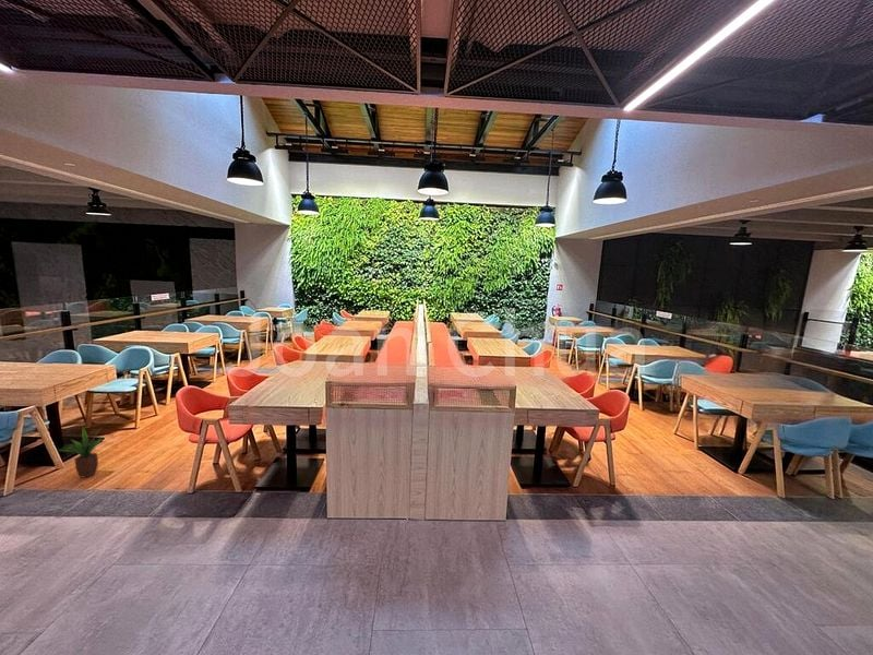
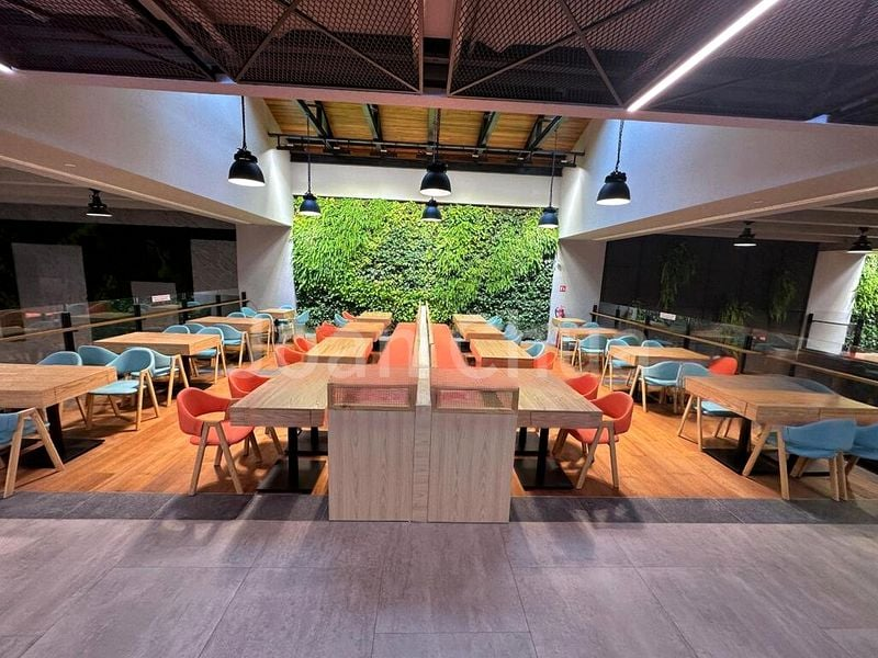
- potted plant (84, 451)
